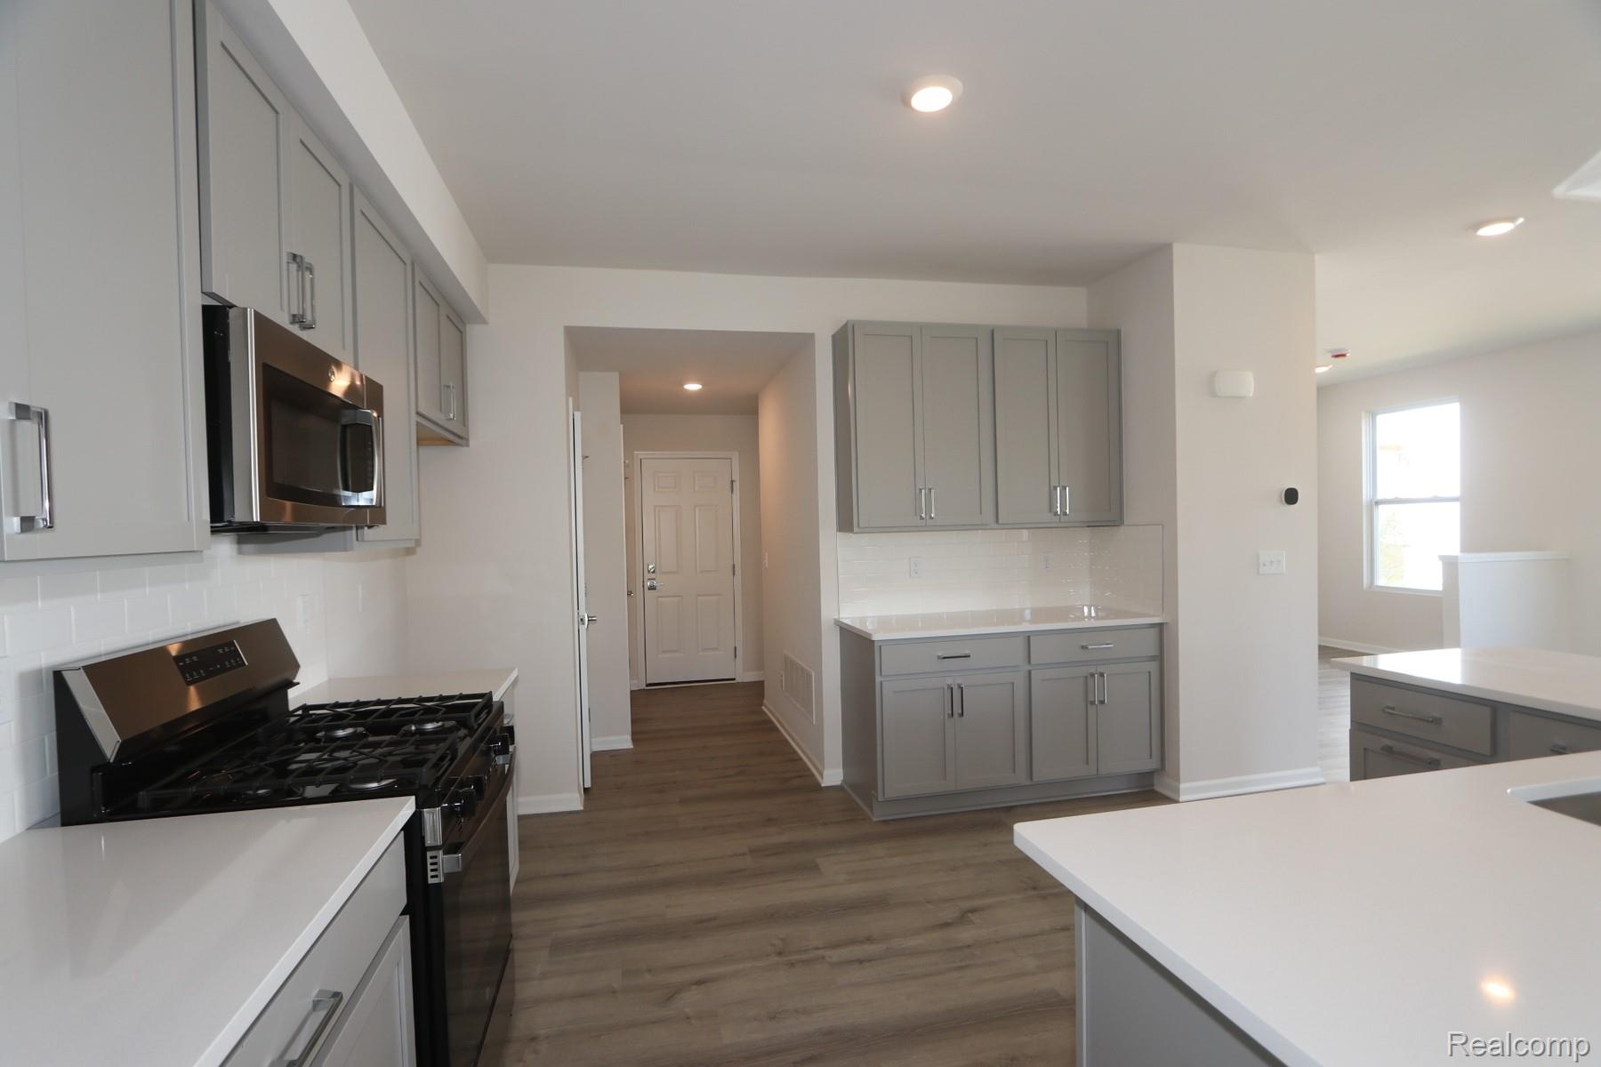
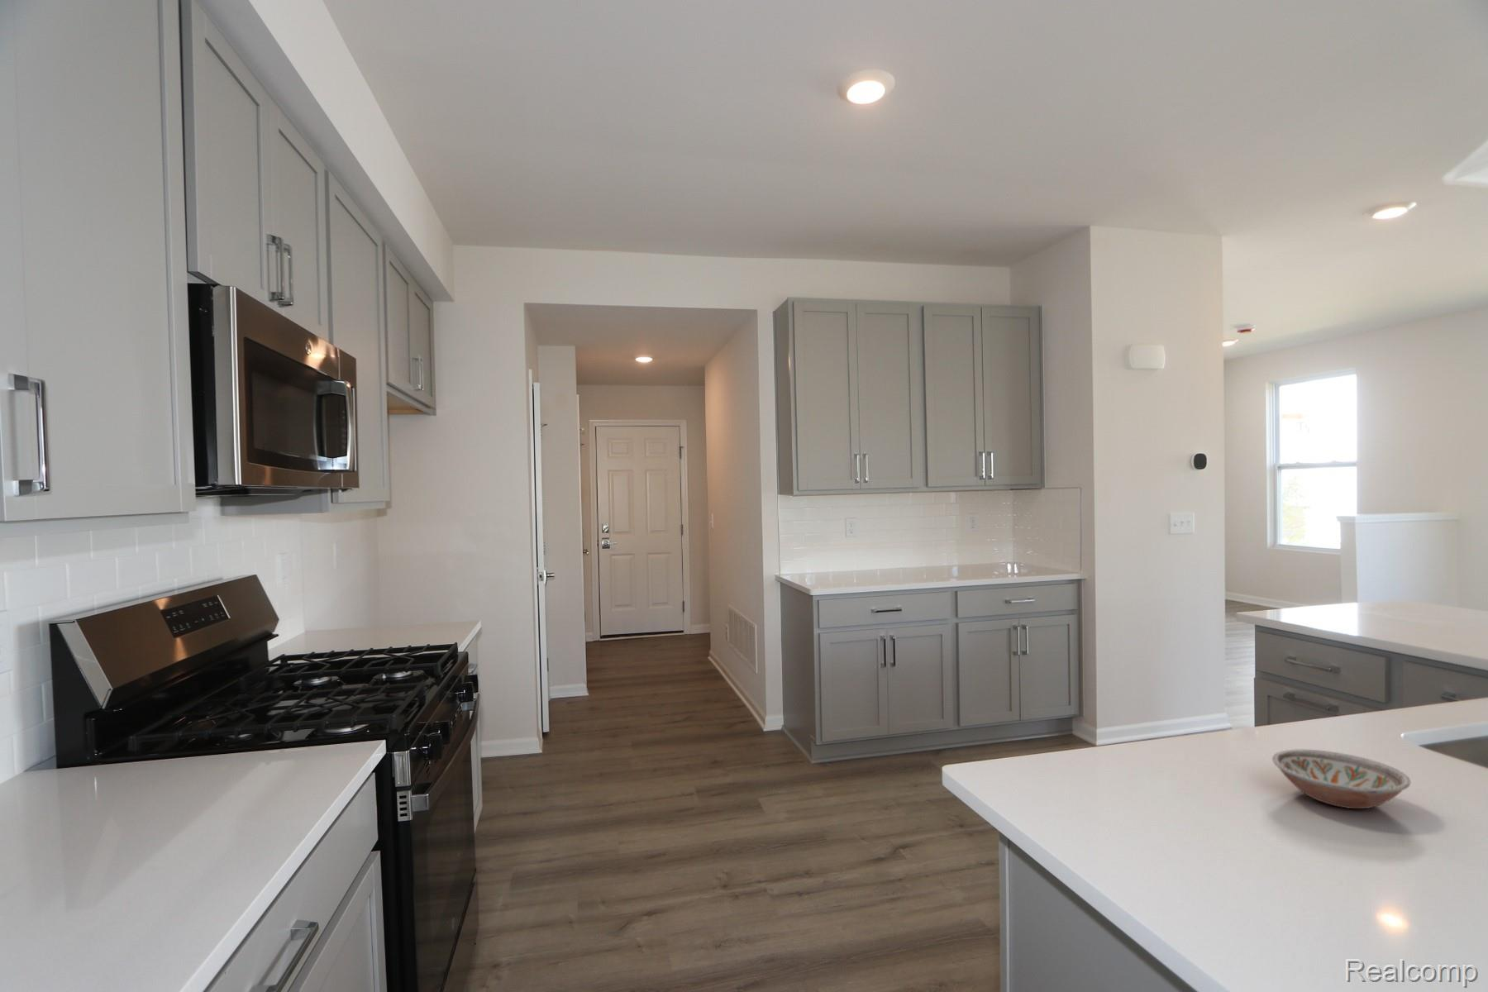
+ bowl (1339, 783)
